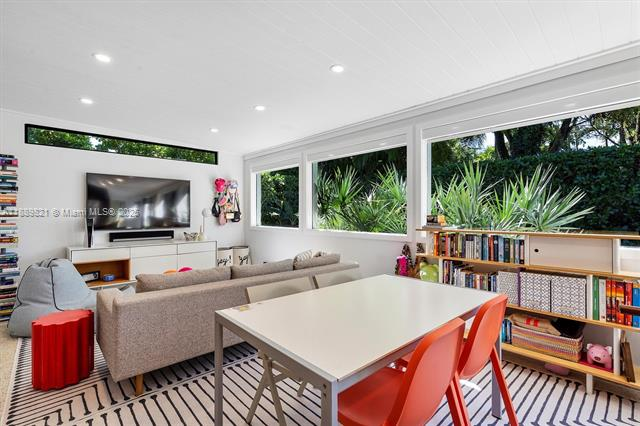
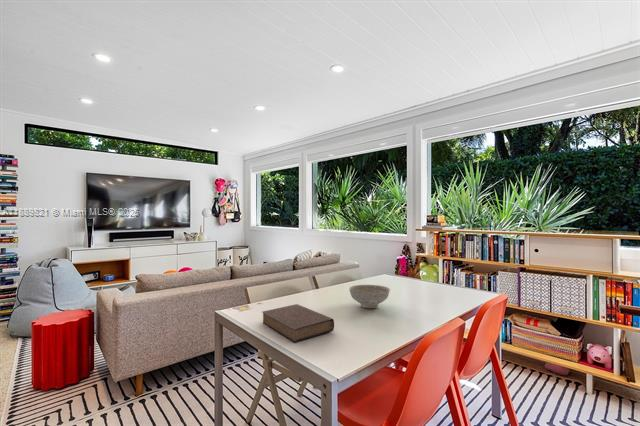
+ decorative bowl (369, 297)
+ book (296, 320)
